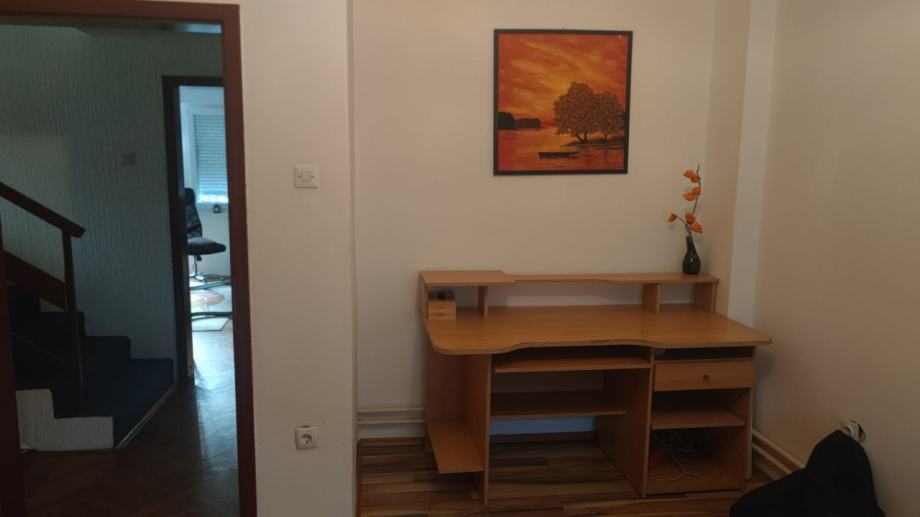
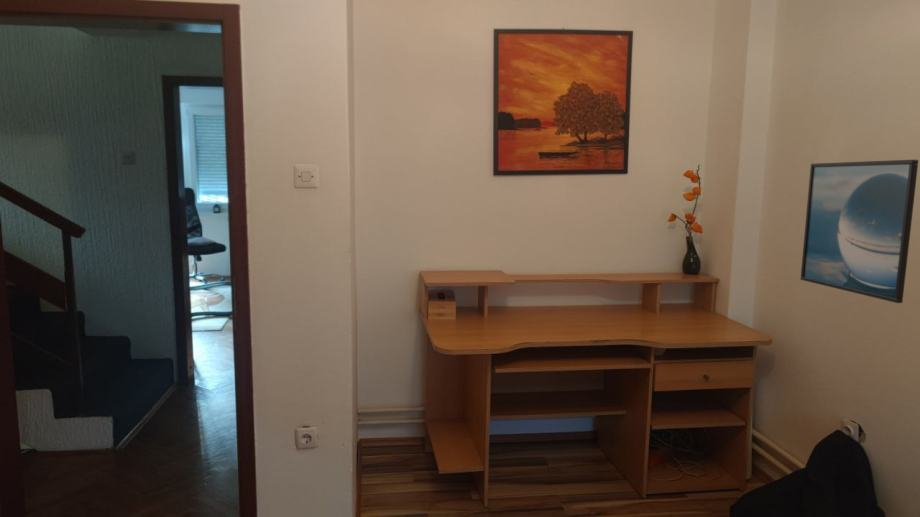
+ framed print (852, 226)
